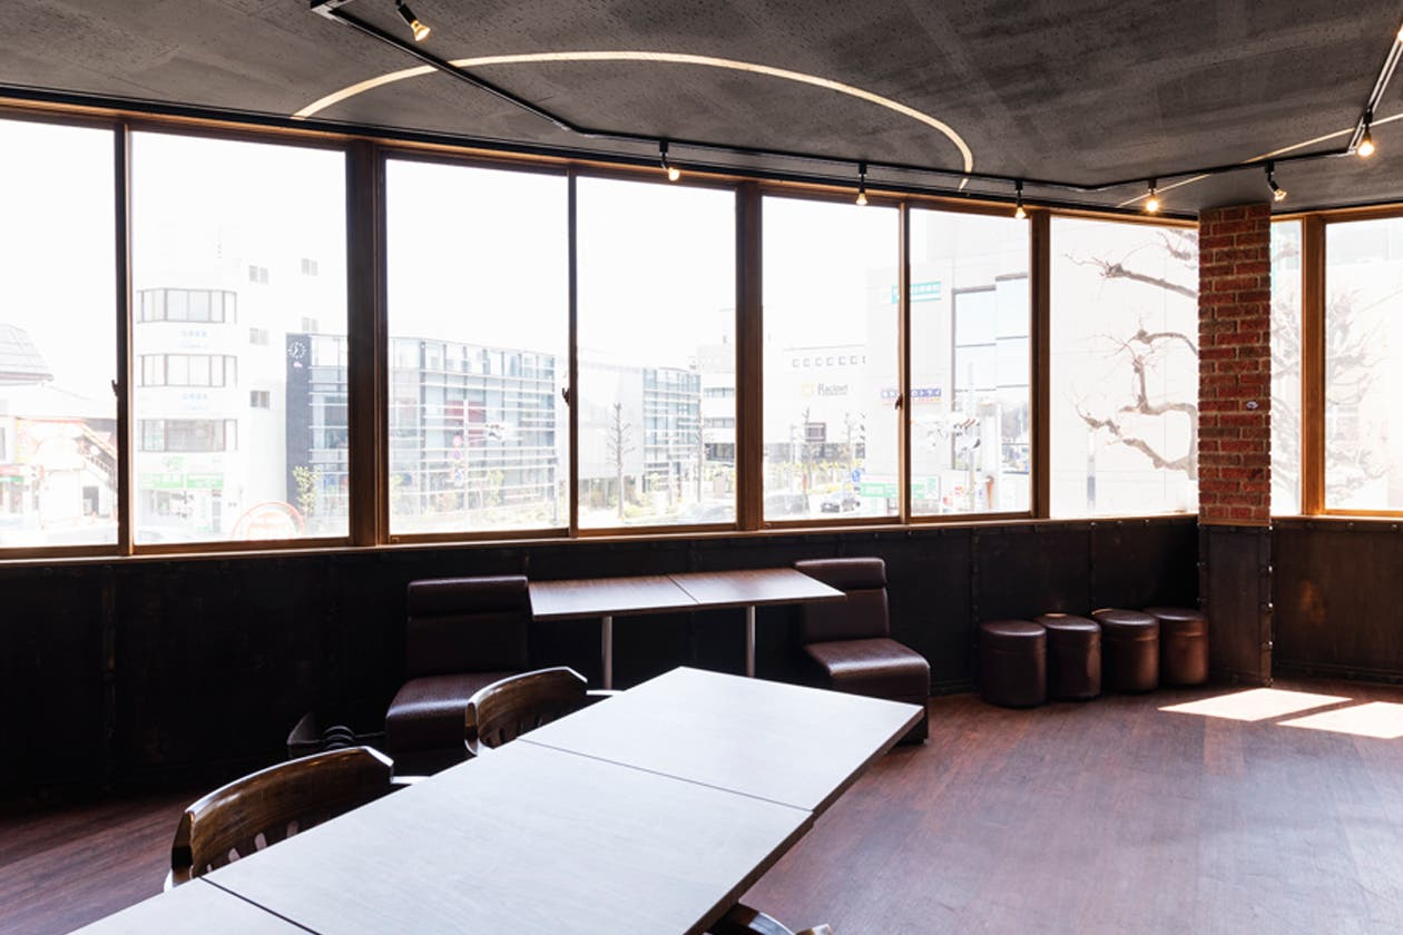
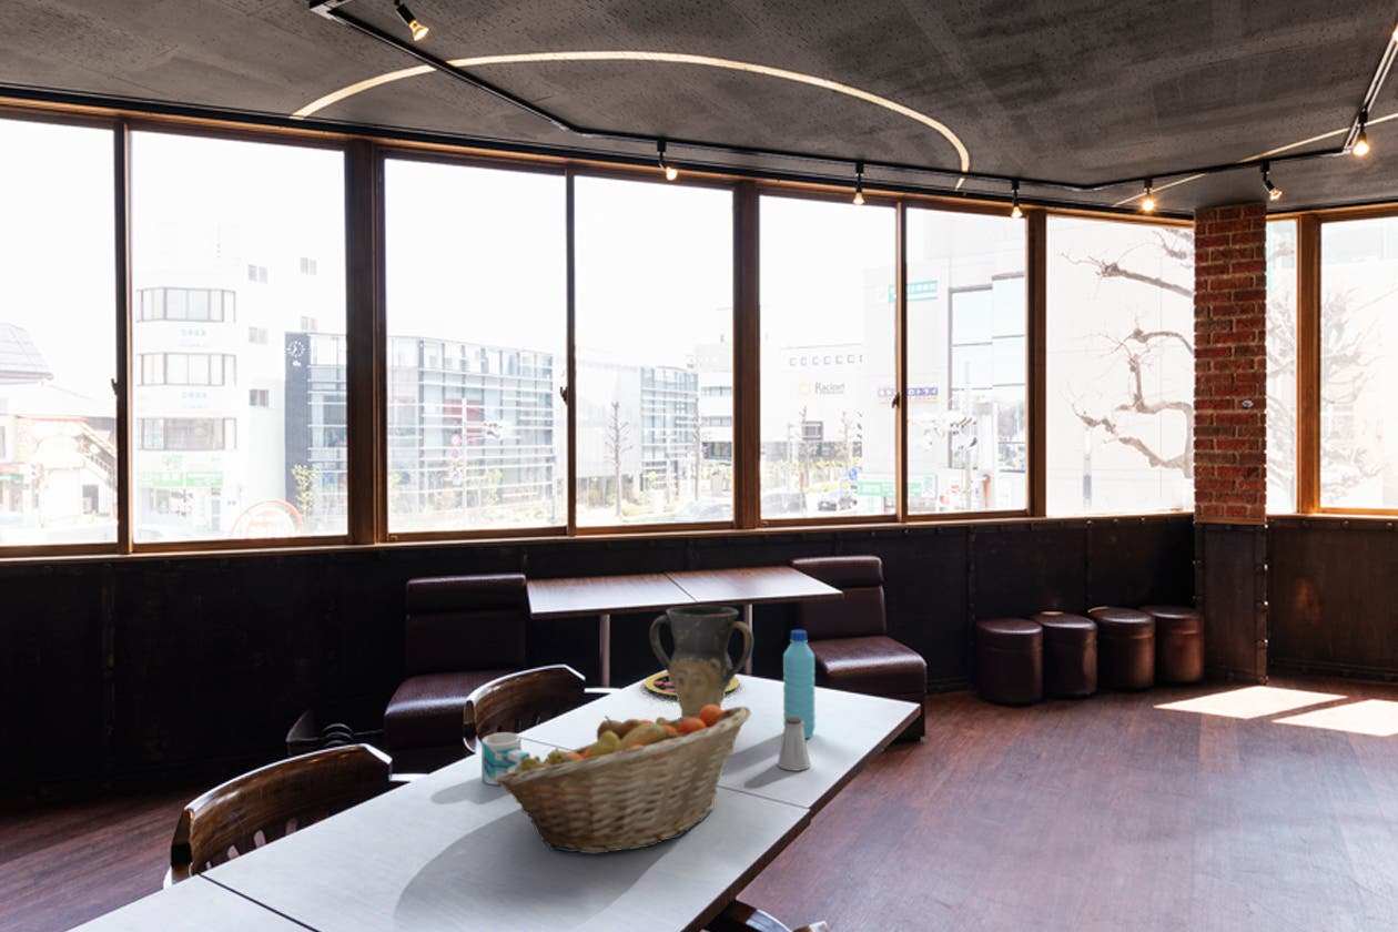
+ water bottle (799, 682)
+ vase (701, 669)
+ pizza (675, 687)
+ mug (507, 759)
+ fruit basket (631, 763)
+ saltshaker (793, 741)
